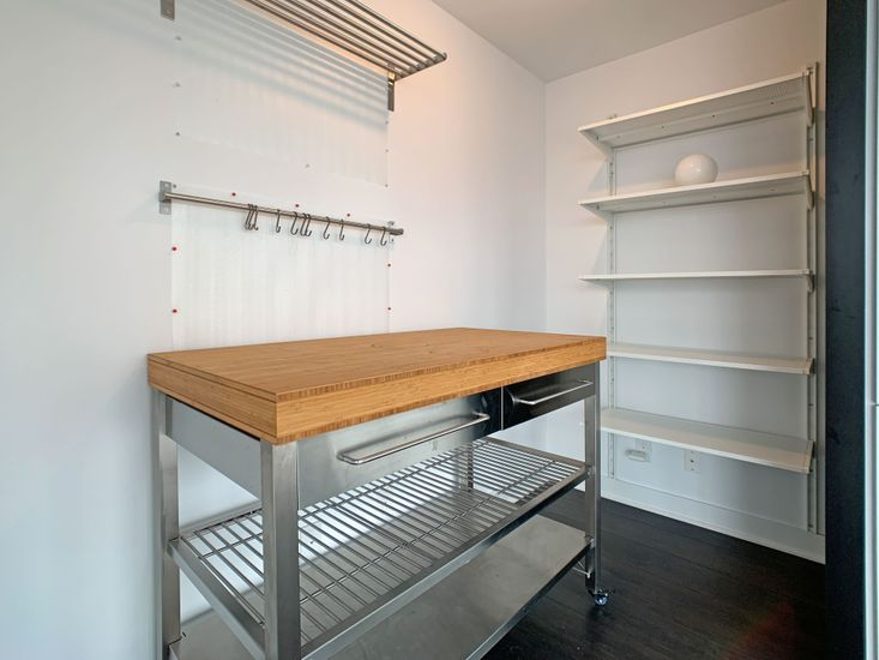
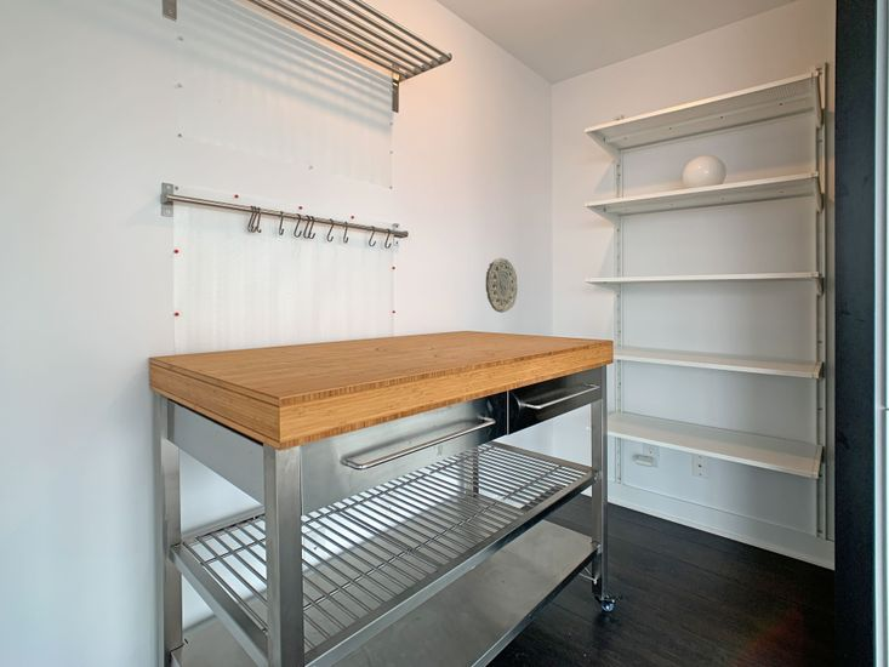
+ decorative plate (502, 285)
